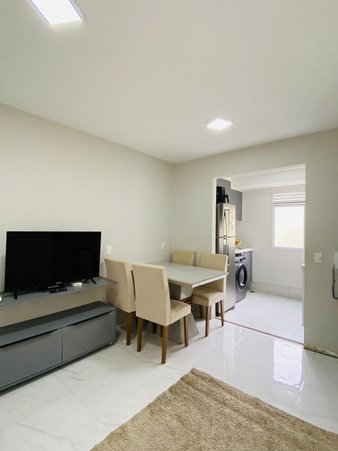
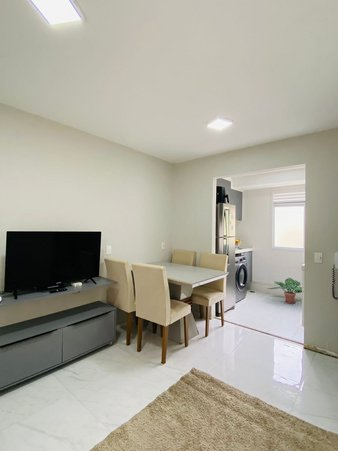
+ potted plant (290, 289)
